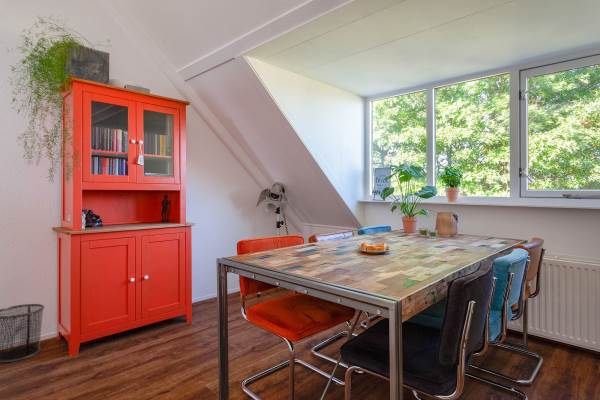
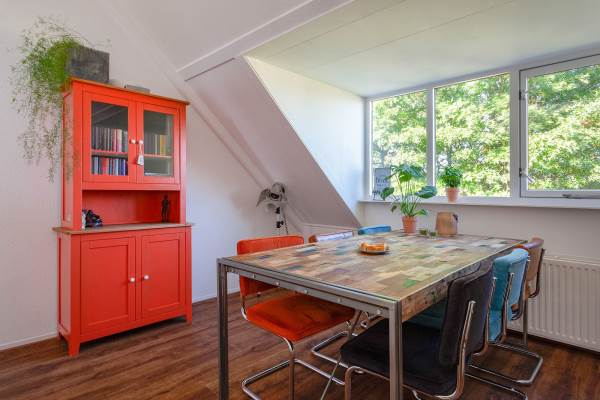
- waste bin (18, 331)
